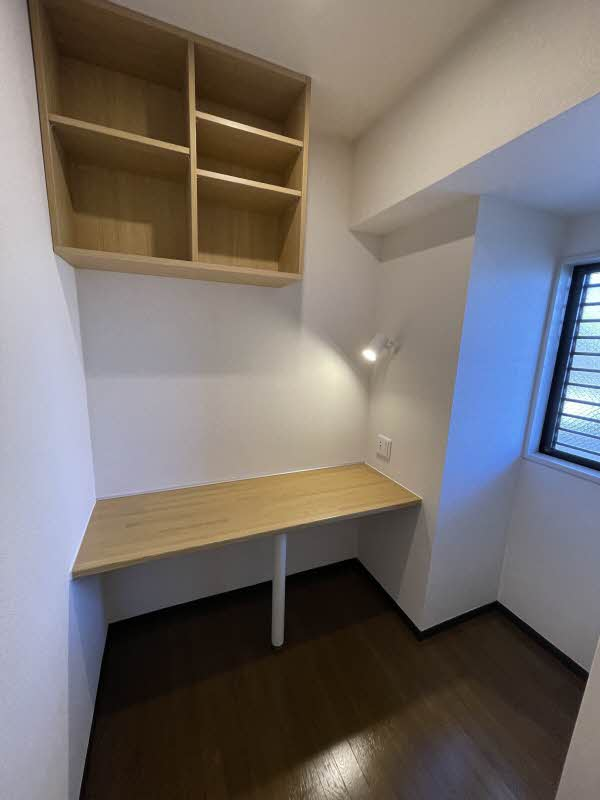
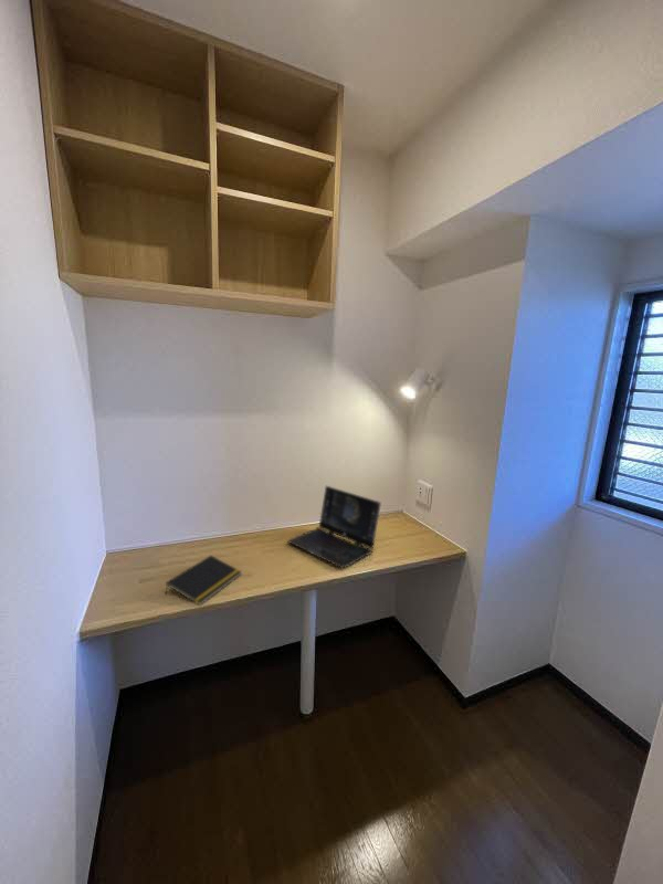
+ laptop computer (333, 523)
+ notepad (206, 578)
